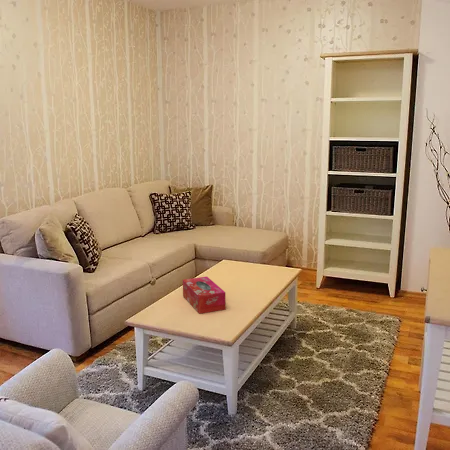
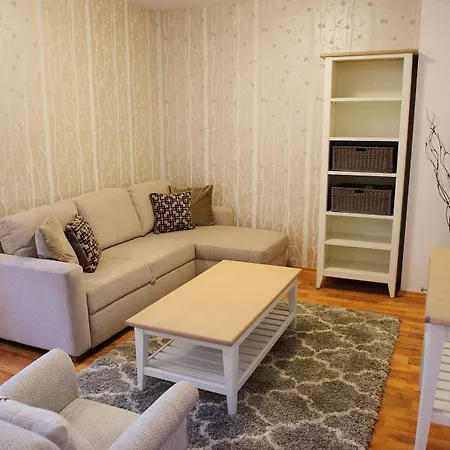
- tissue box (203, 294)
